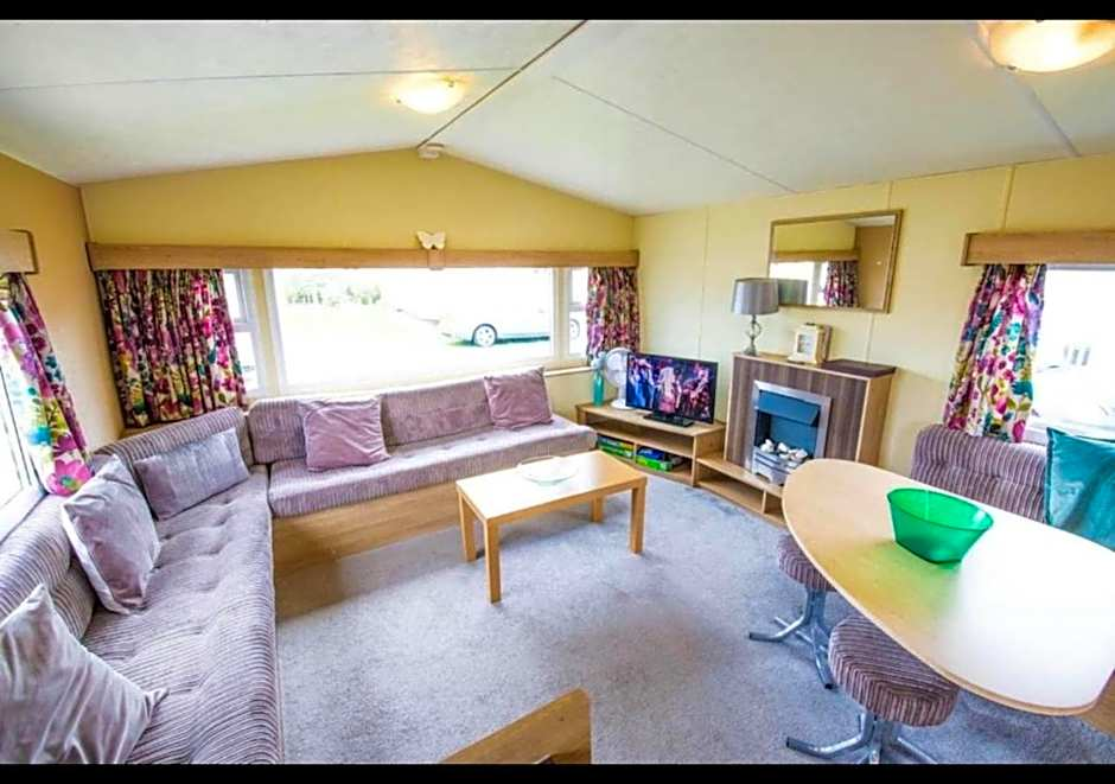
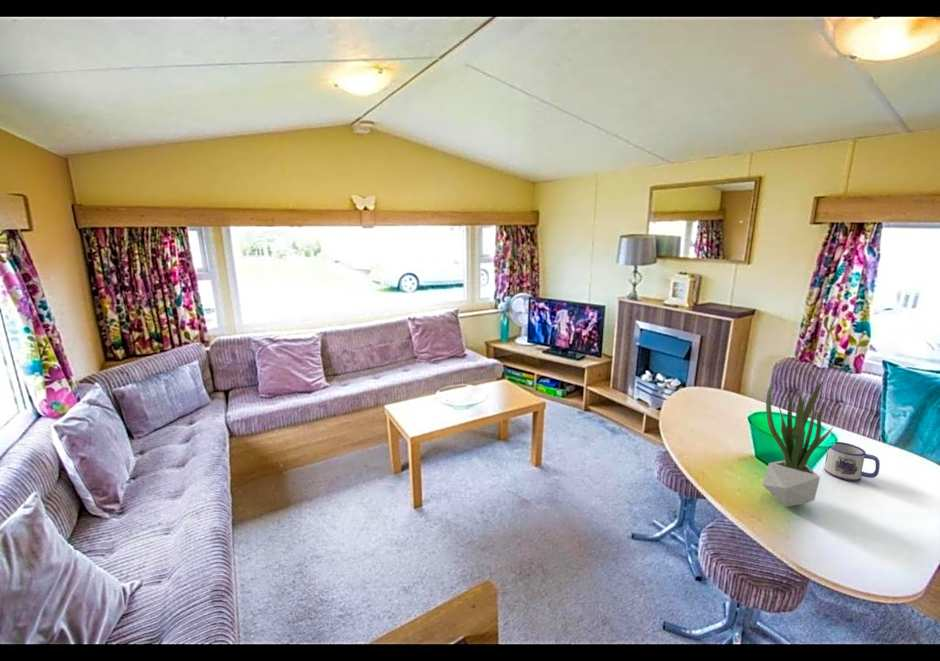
+ potted plant (792, 443)
+ mug (851, 462)
